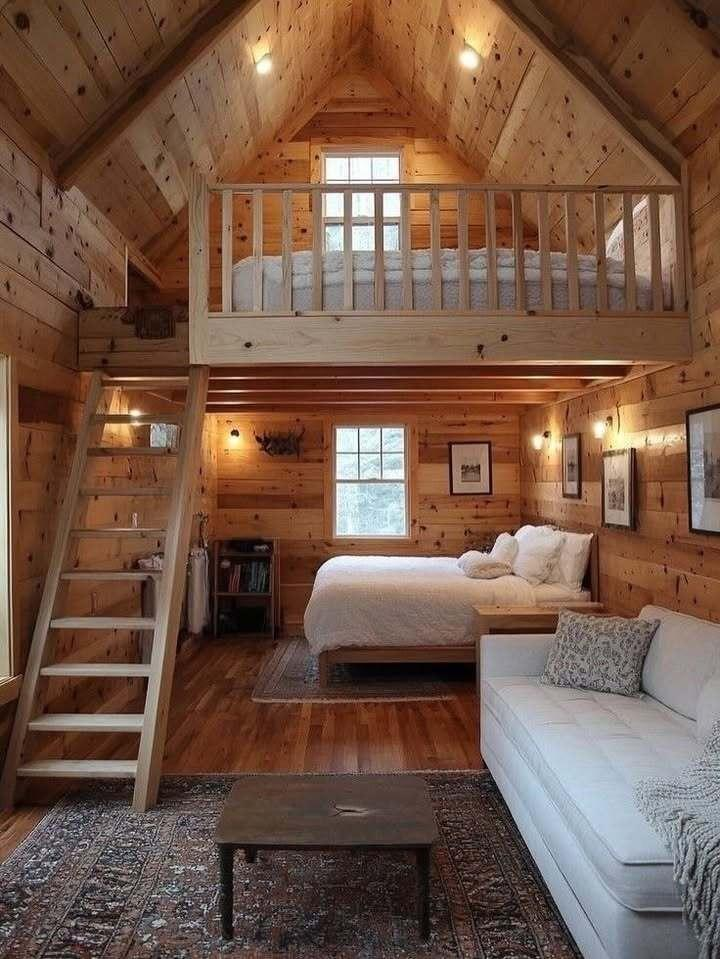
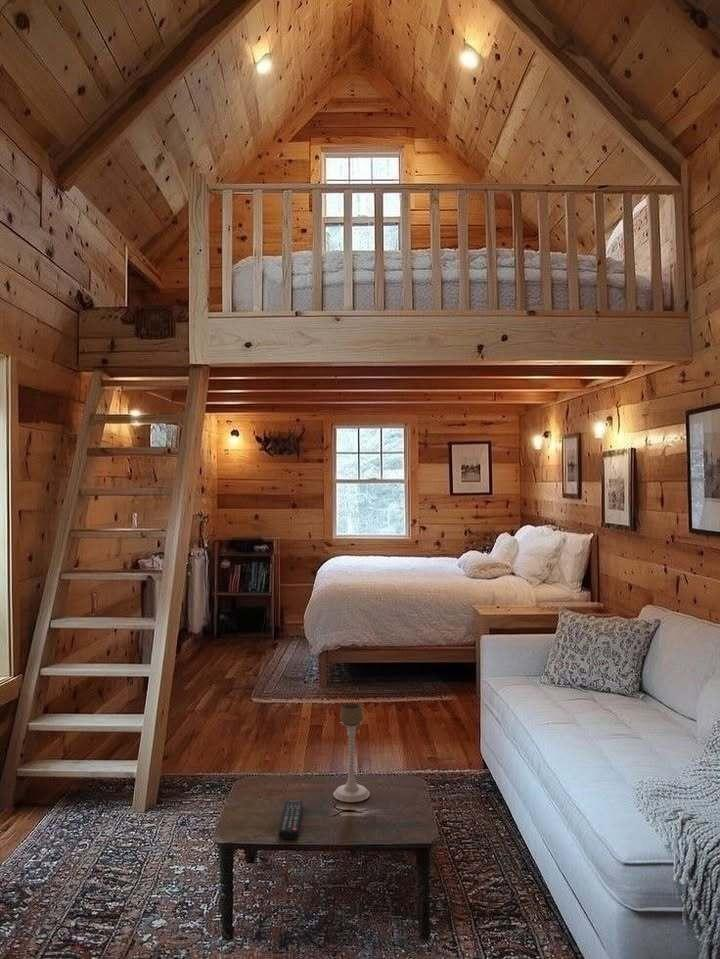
+ candle holder (351, 750)
+ remote control (291, 818)
